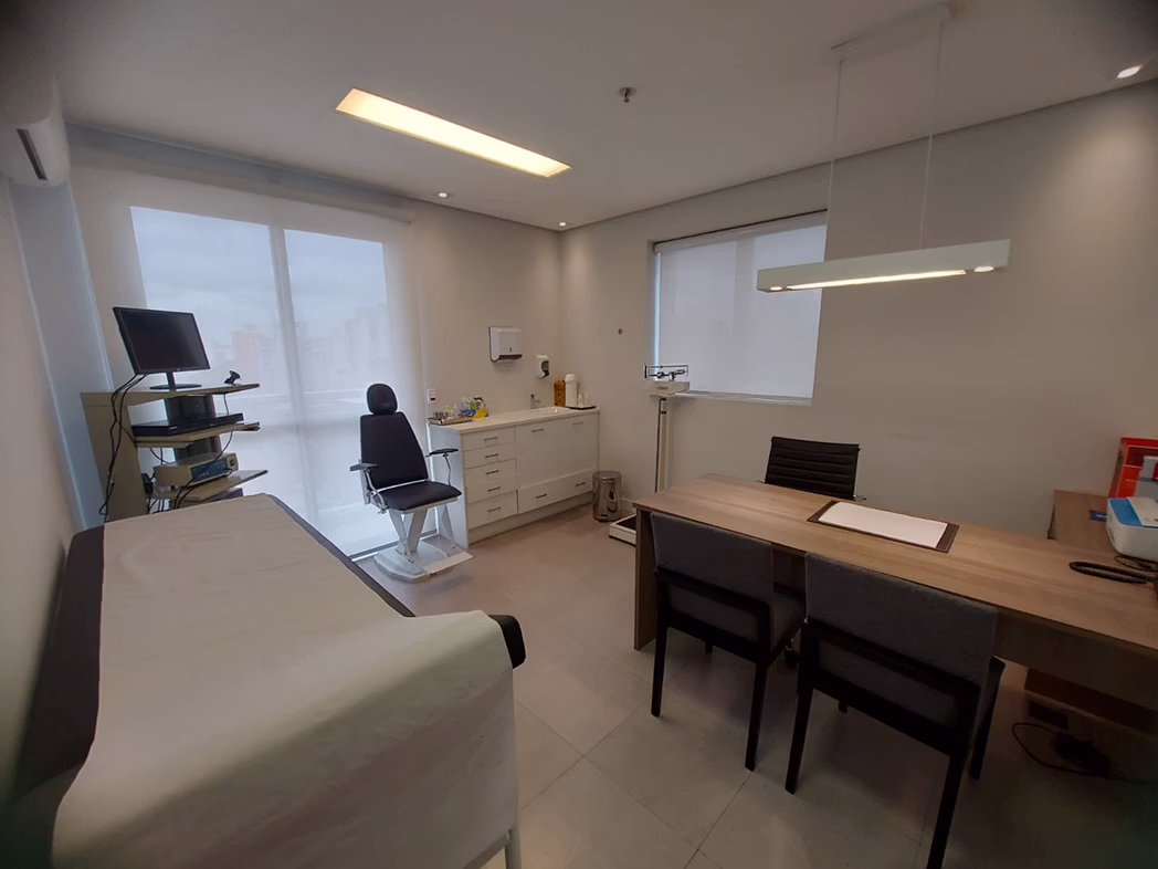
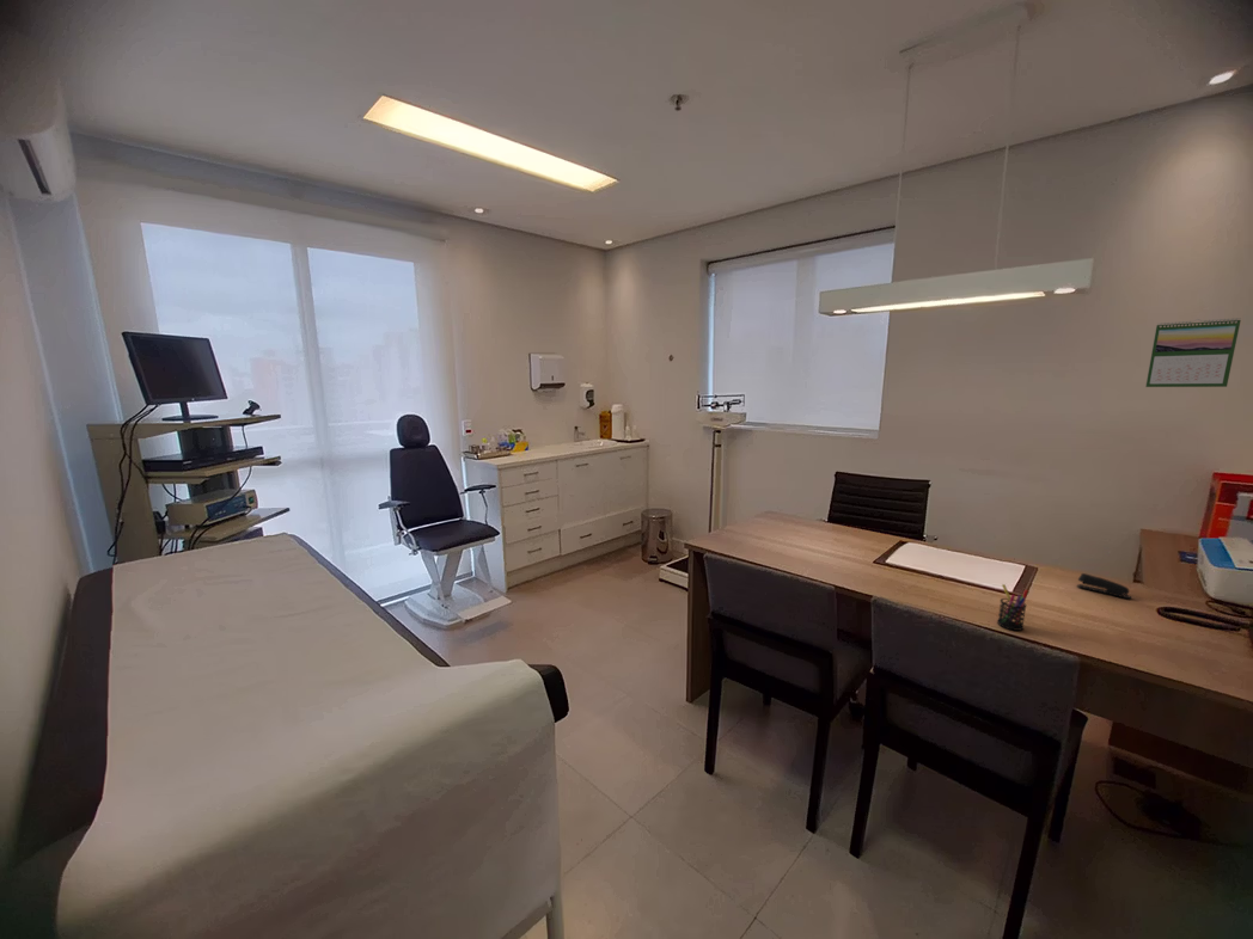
+ stapler (1104, 584)
+ calendar (1191, 352)
+ pen holder (1015, 606)
